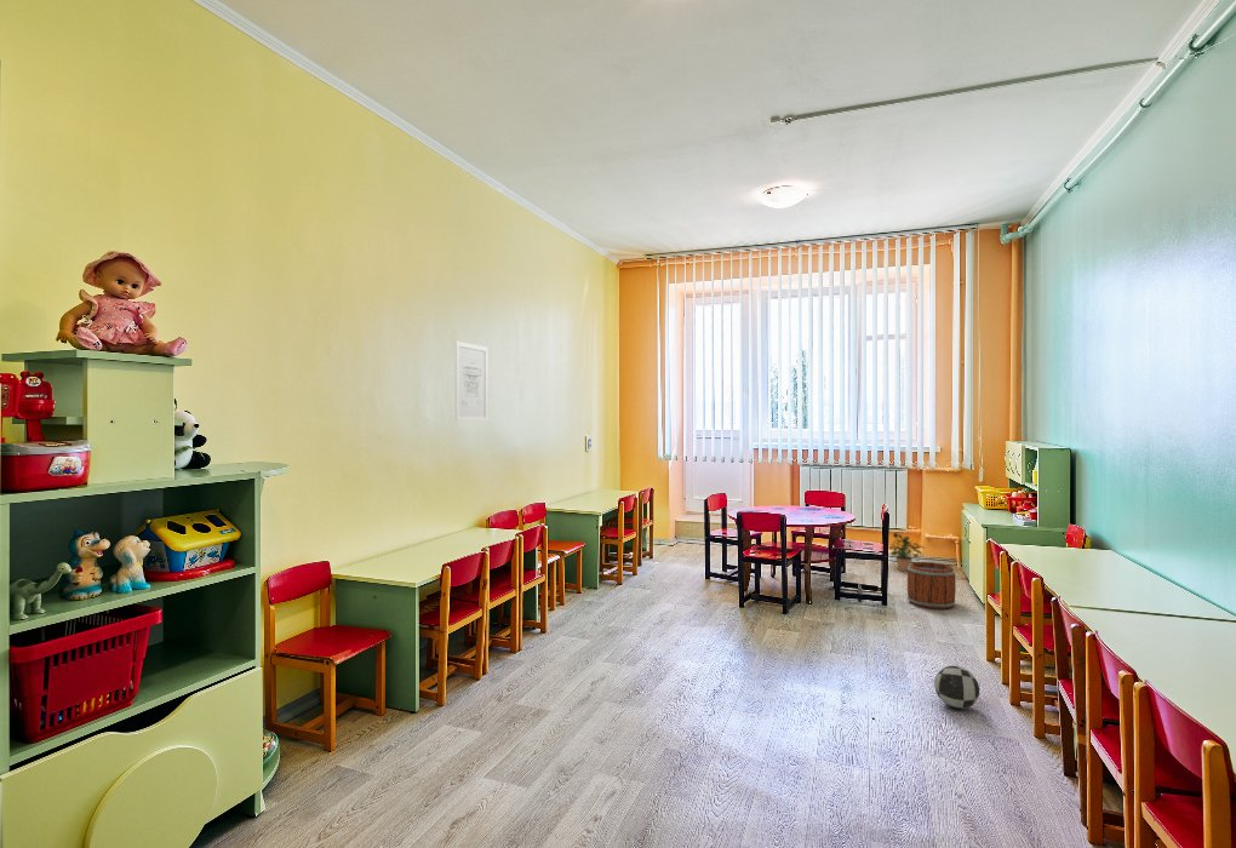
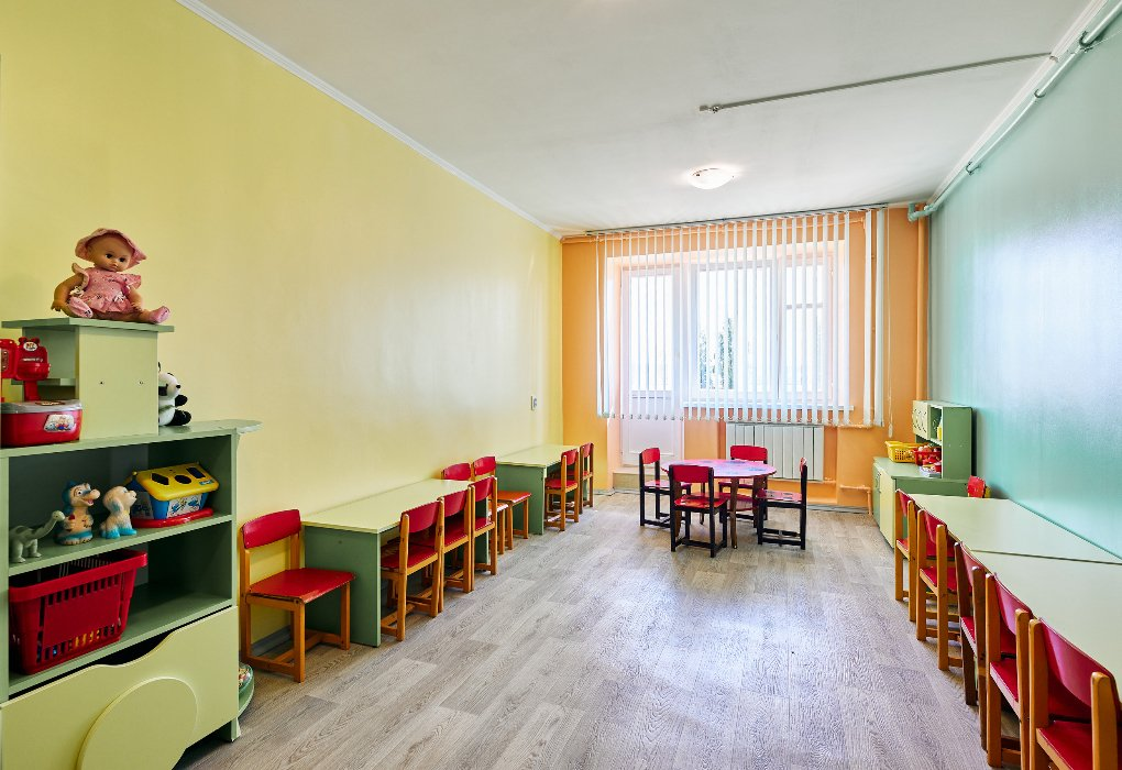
- wall art (471, 383)
- bucket (931, 584)
- decorative ball (956, 687)
- potted plant (906, 551)
